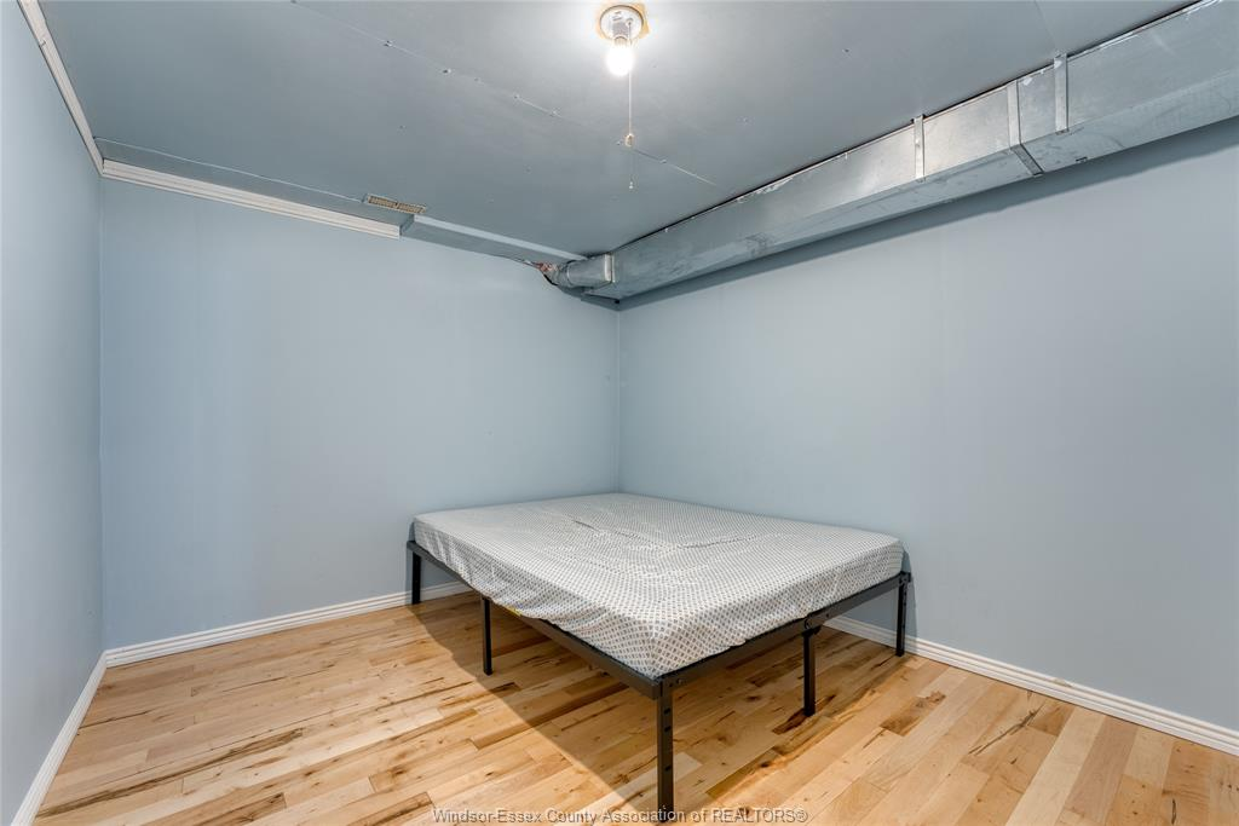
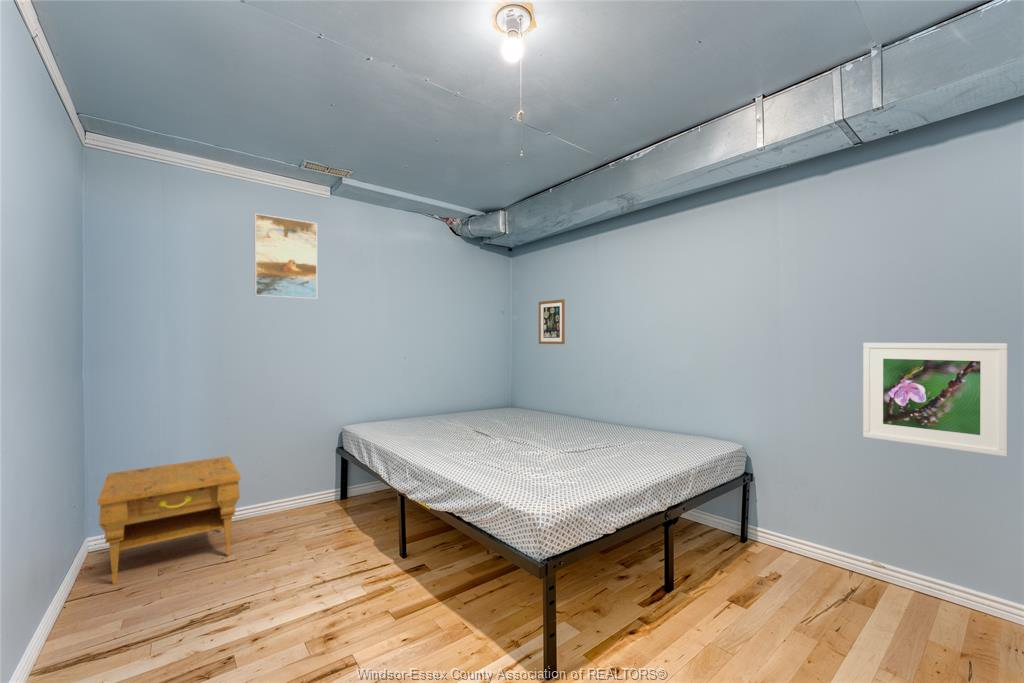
+ nightstand (173, 514)
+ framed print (928, 394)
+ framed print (287, 258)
+ wall art (551, 322)
